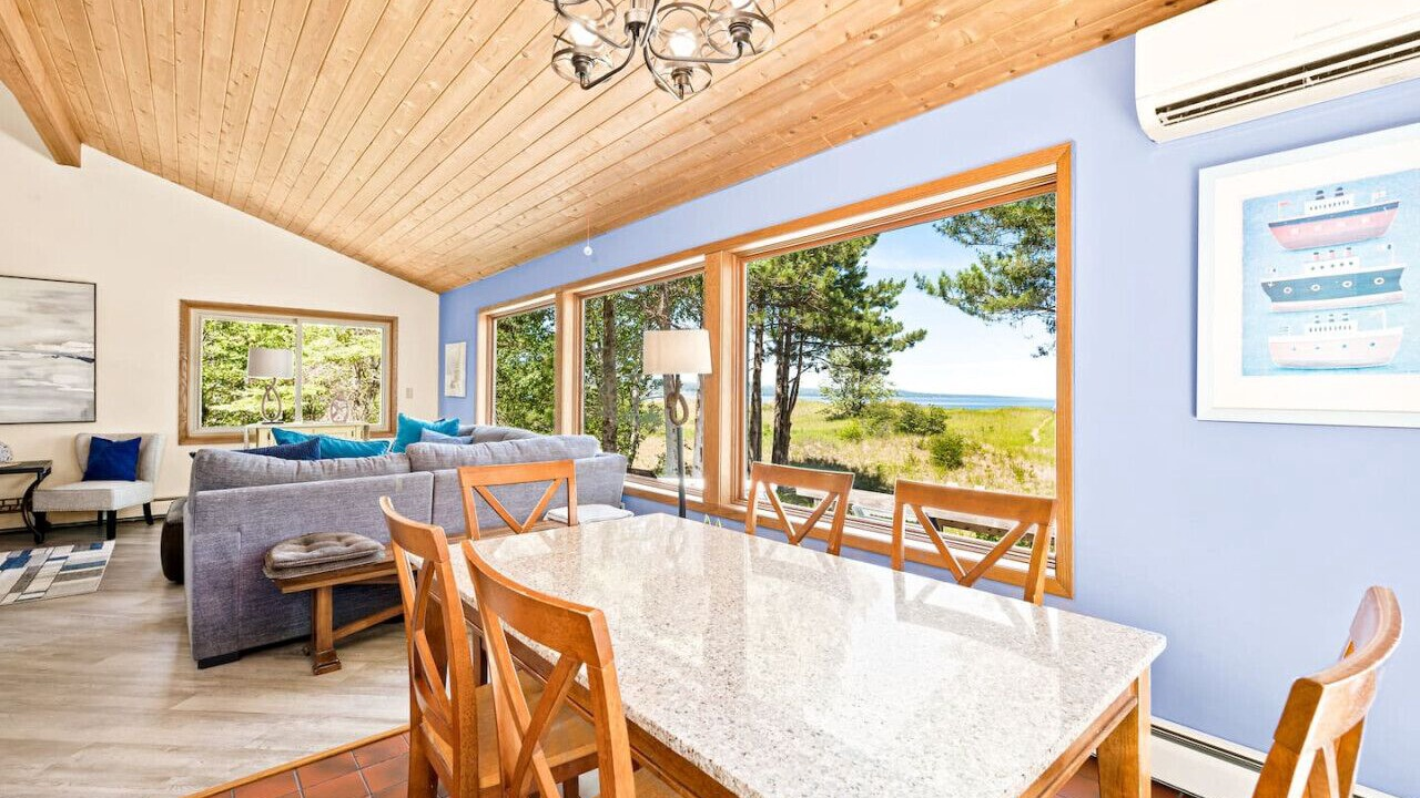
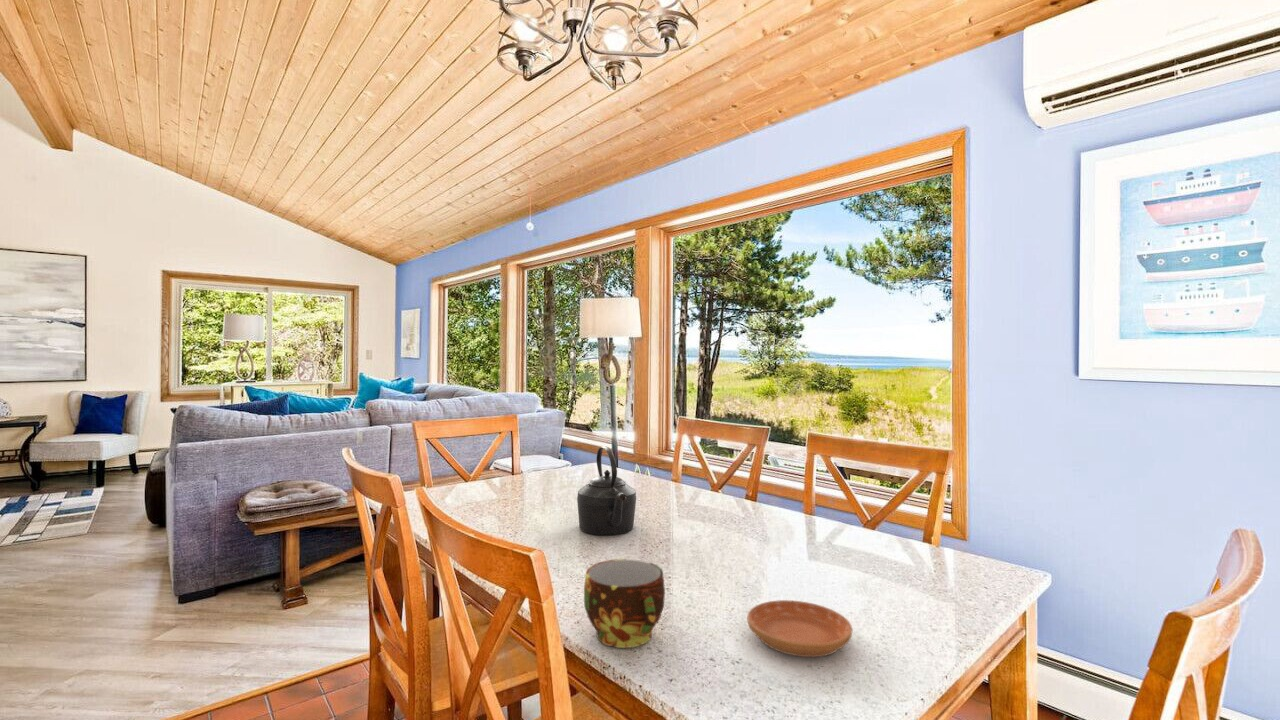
+ cup (628, 604)
+ saucer (798, 629)
+ kettle (610, 490)
